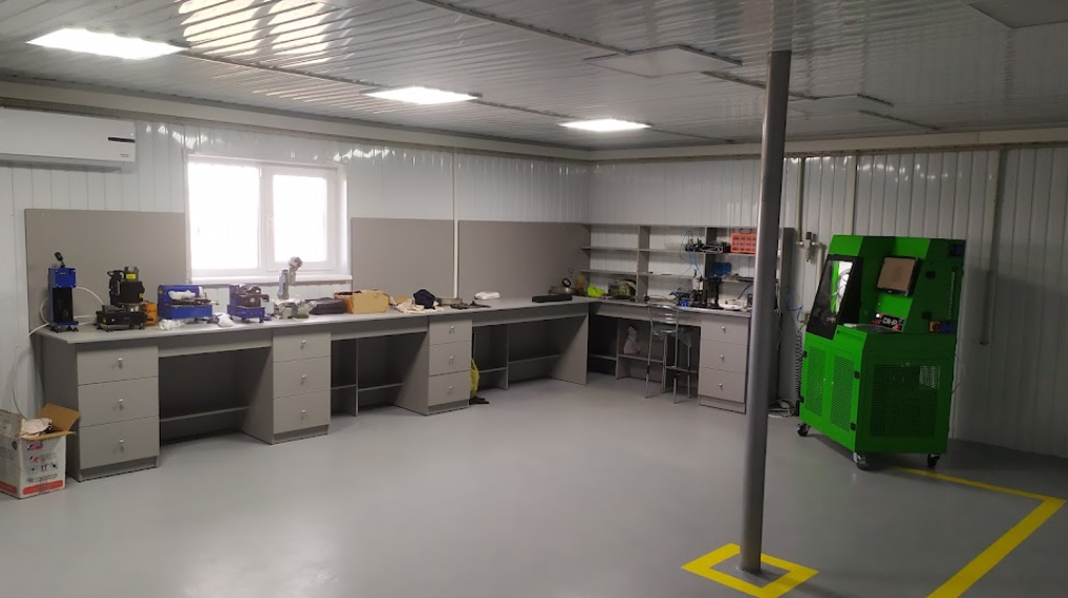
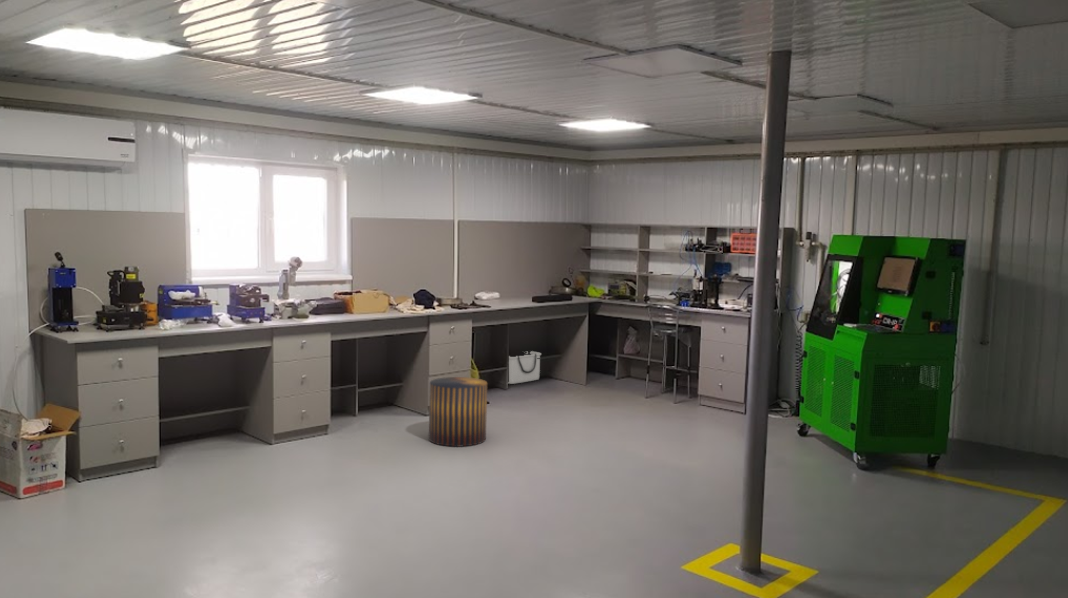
+ stool (458, 410)
+ storage bin (521, 367)
